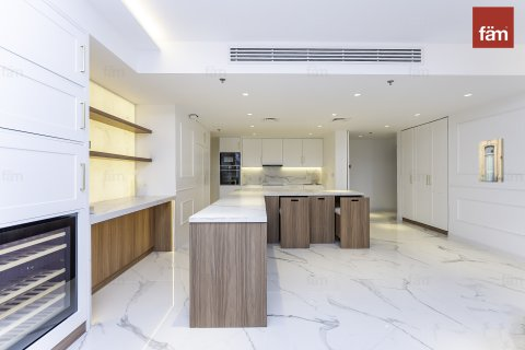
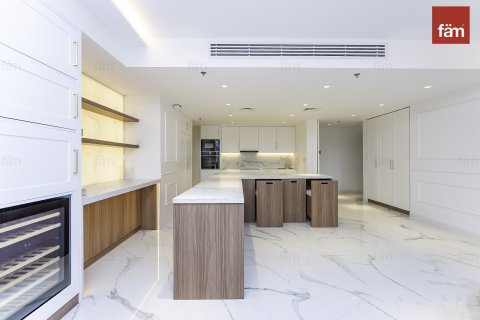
- wall art (490, 161)
